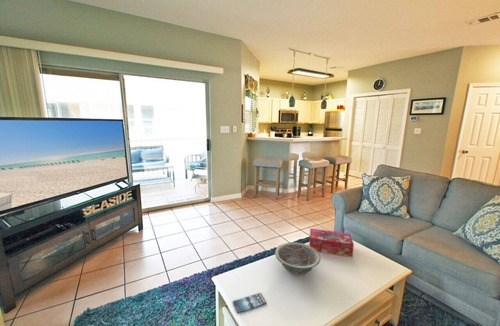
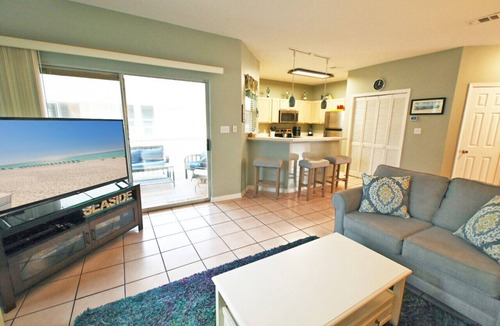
- bowl (296, 261)
- tissue box (330, 241)
- smartphone (249, 302)
